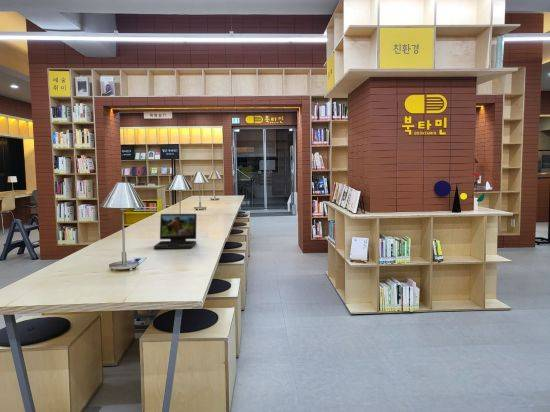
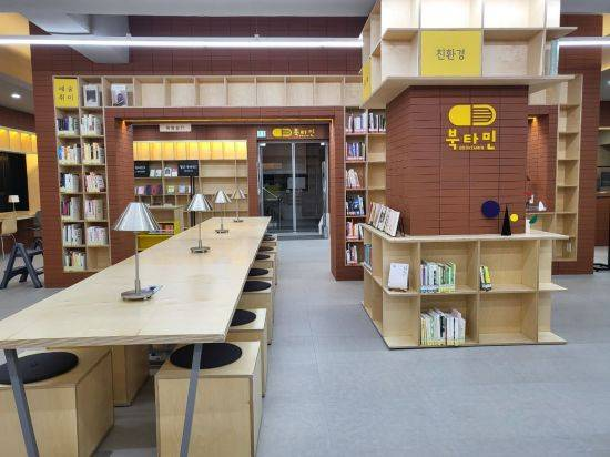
- laptop (176, 230)
